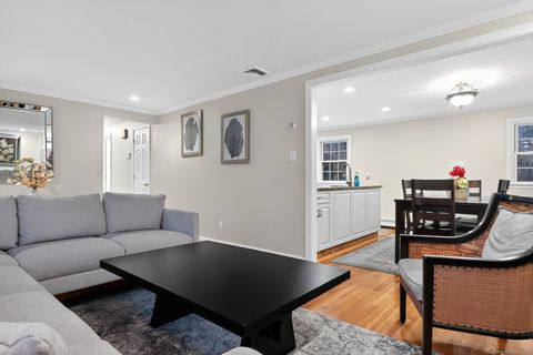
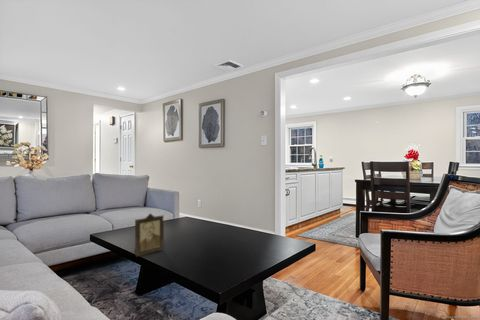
+ photo frame (147, 231)
